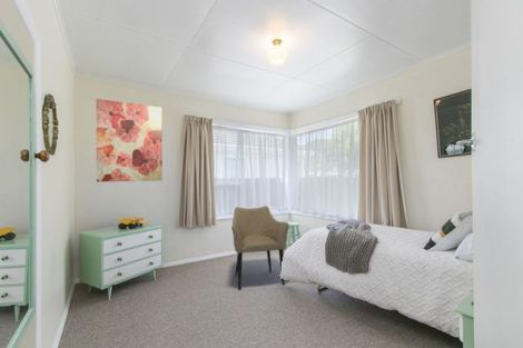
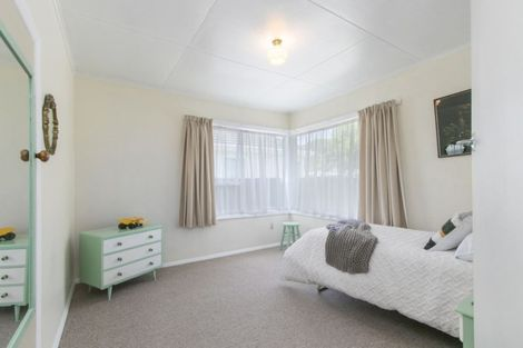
- wall art (130, 142)
- armchair (256, 242)
